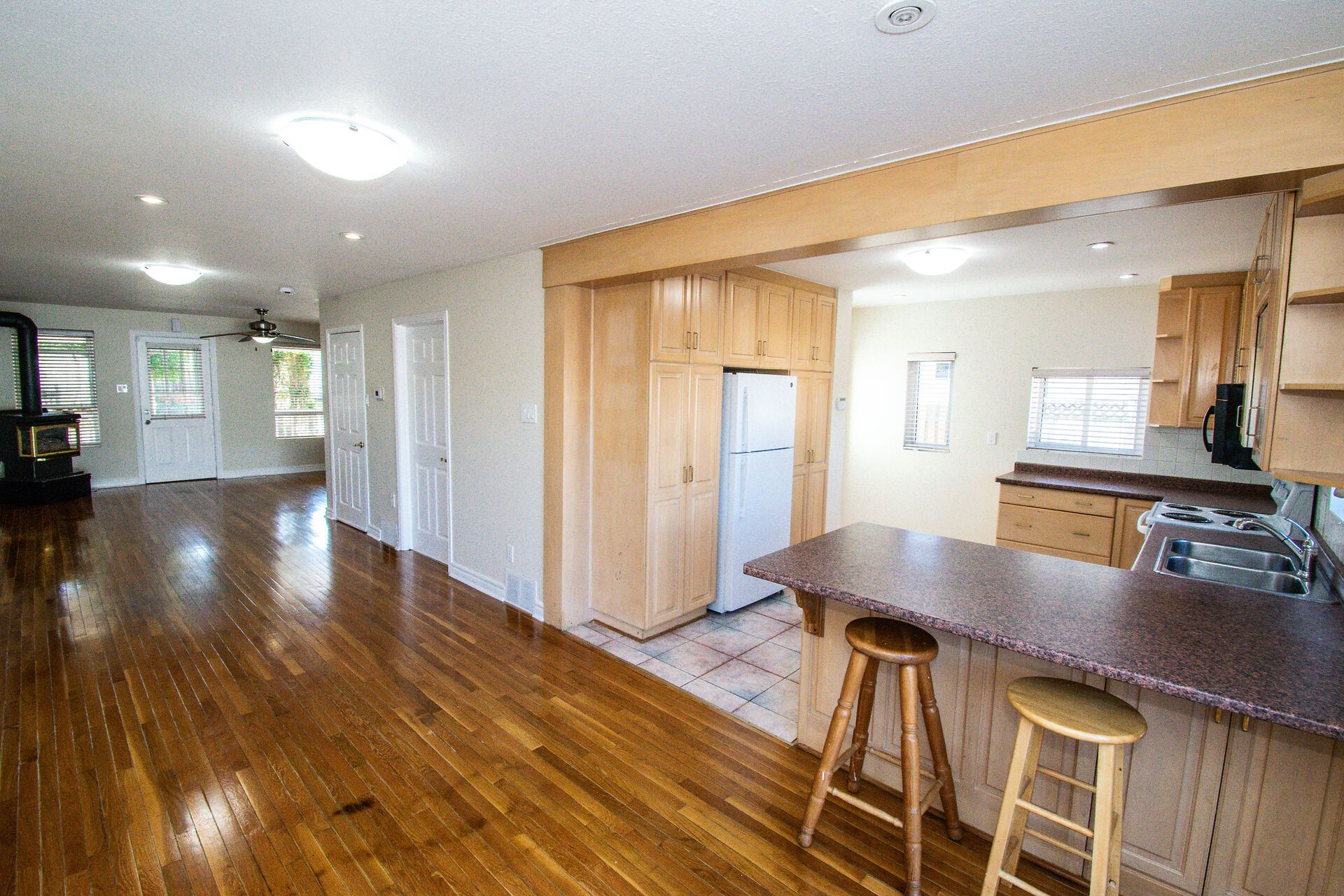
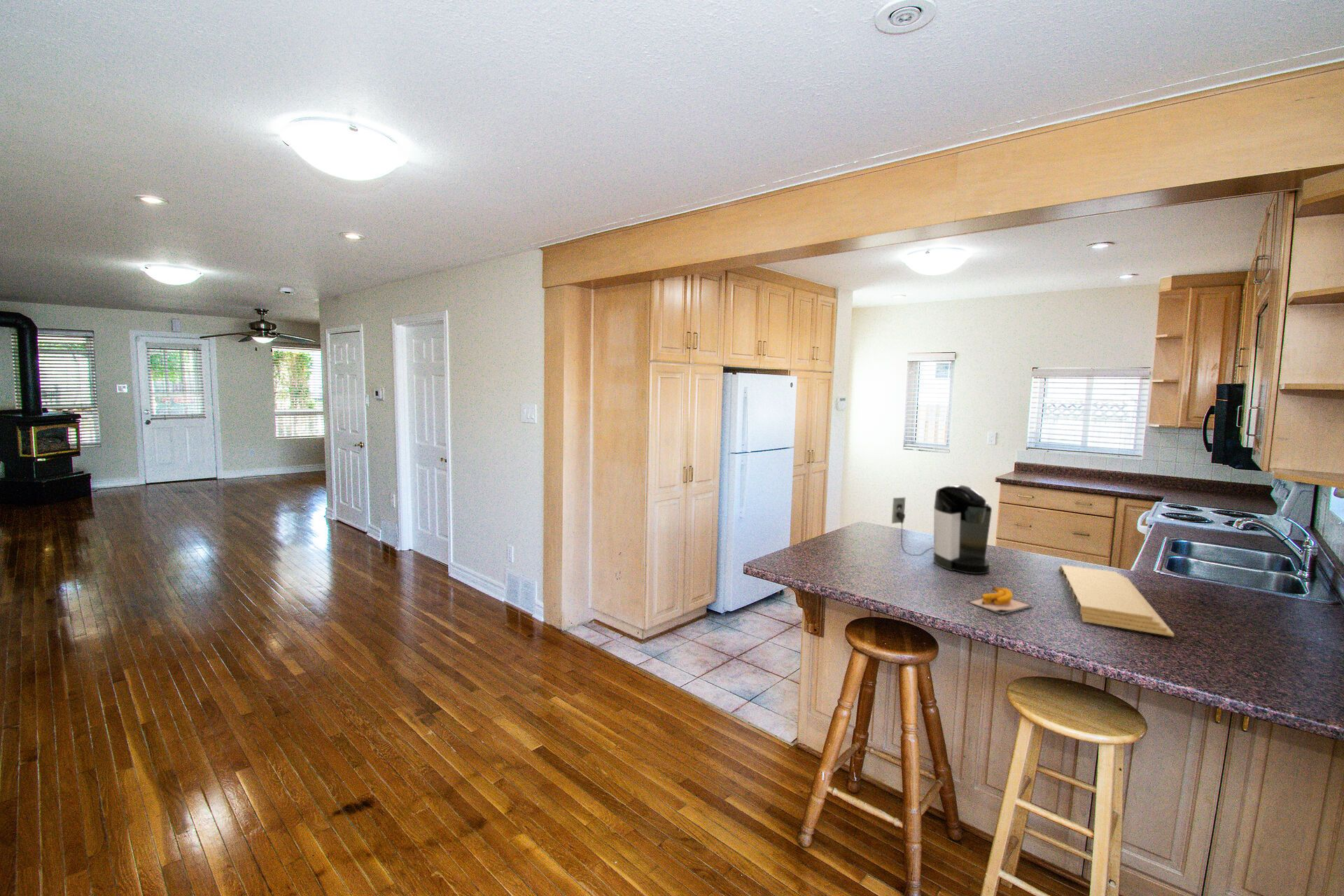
+ coffee maker (948, 526)
+ banana (1000, 597)
+ cutting board (1107, 593)
